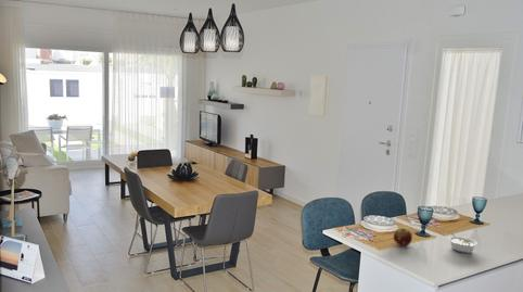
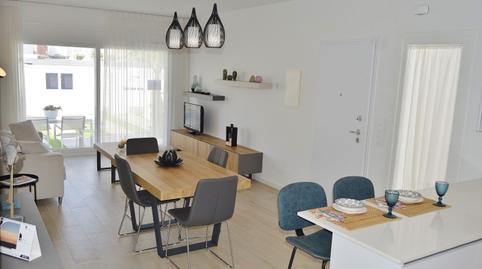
- fruit (403, 237)
- legume (461, 243)
